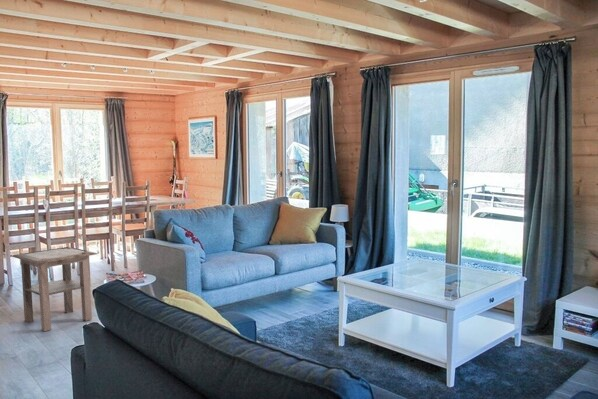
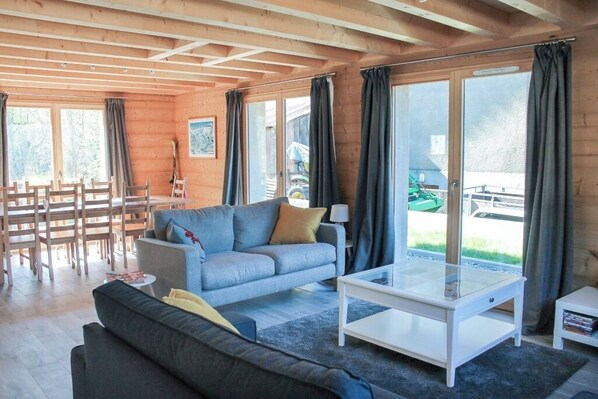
- side table (56, 286)
